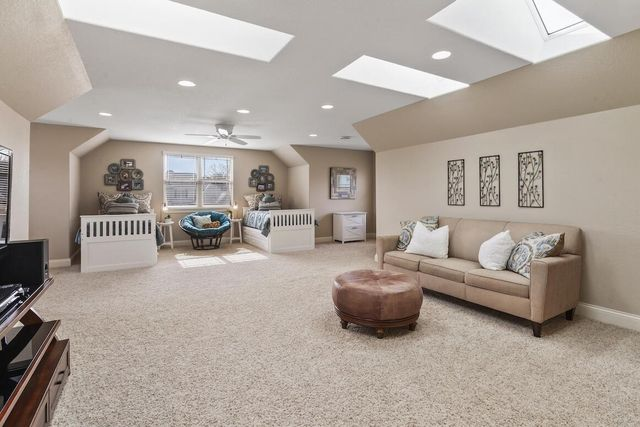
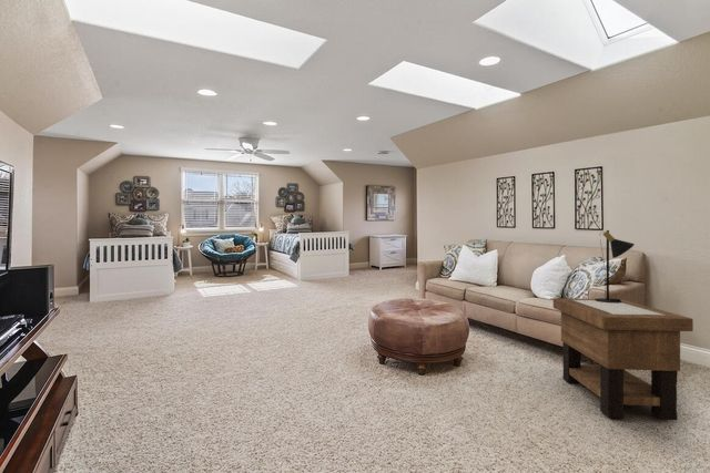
+ table lamp (608, 265)
+ side table (616, 351)
